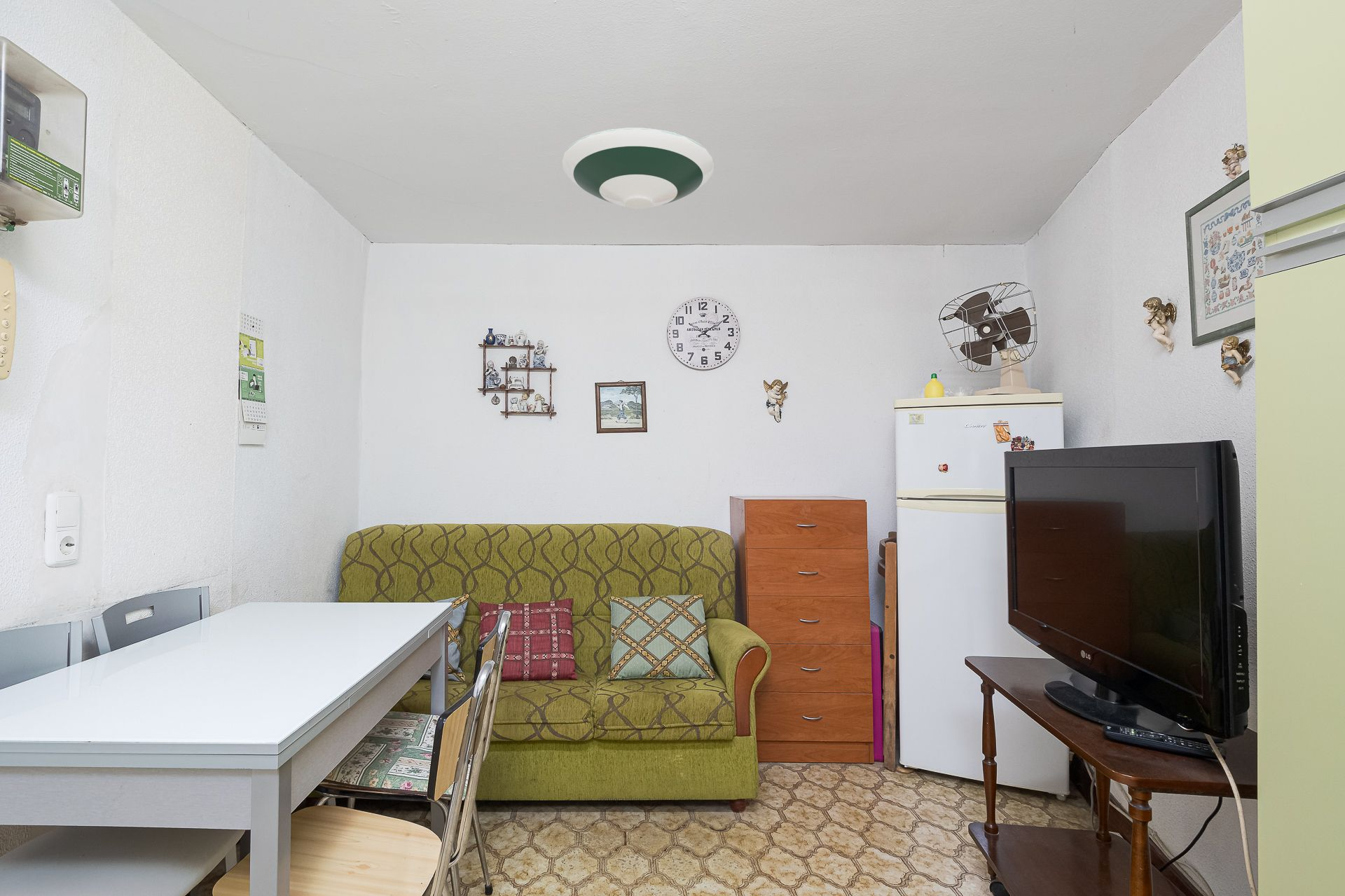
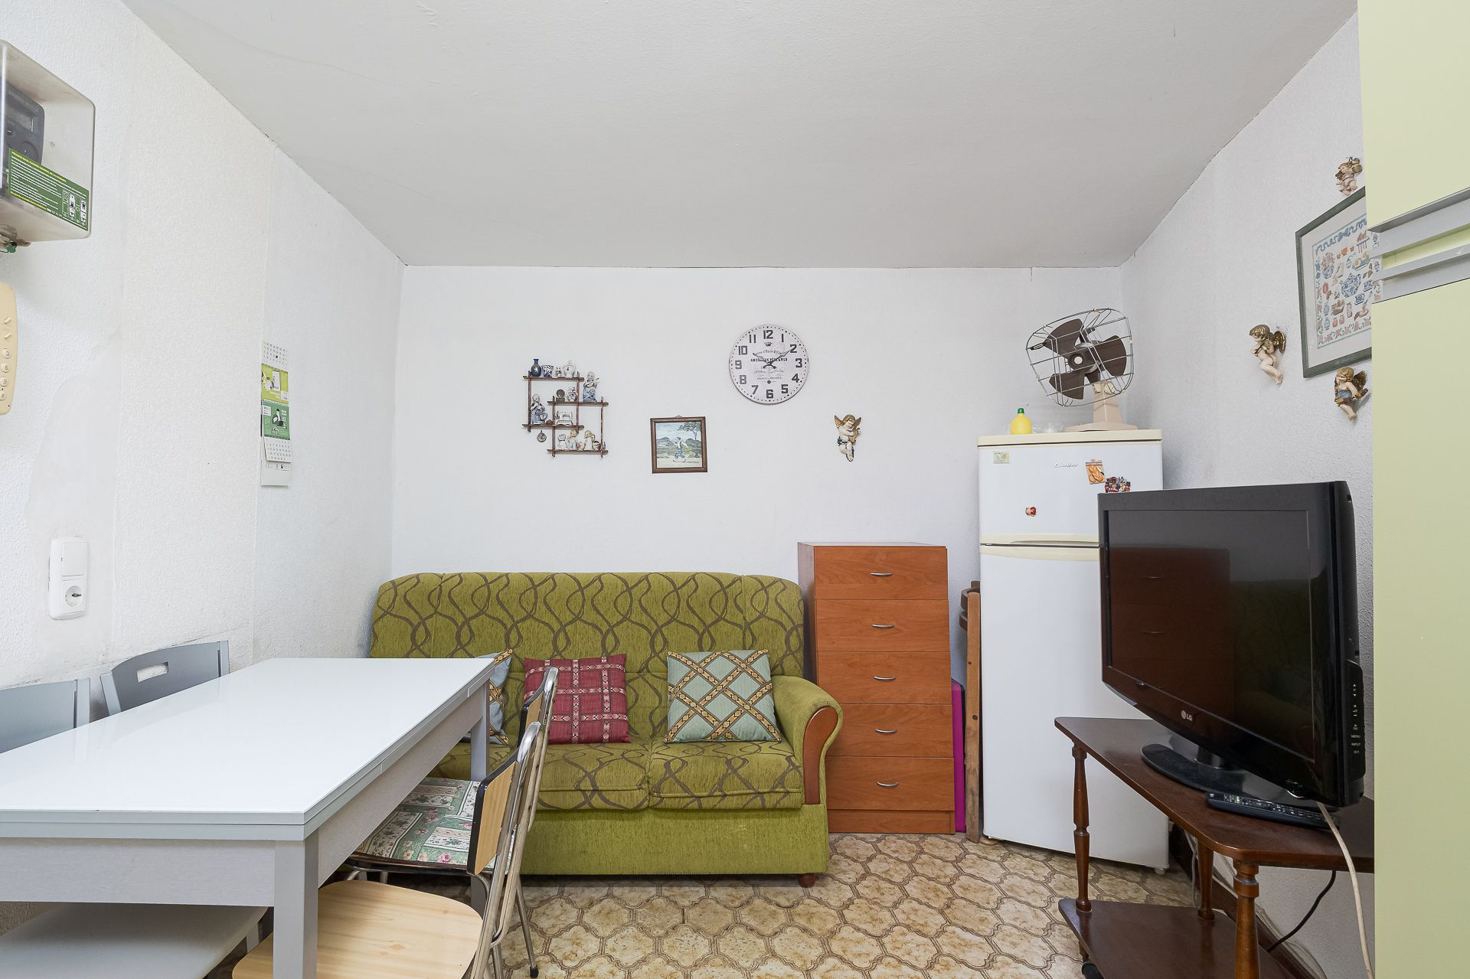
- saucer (638, 186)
